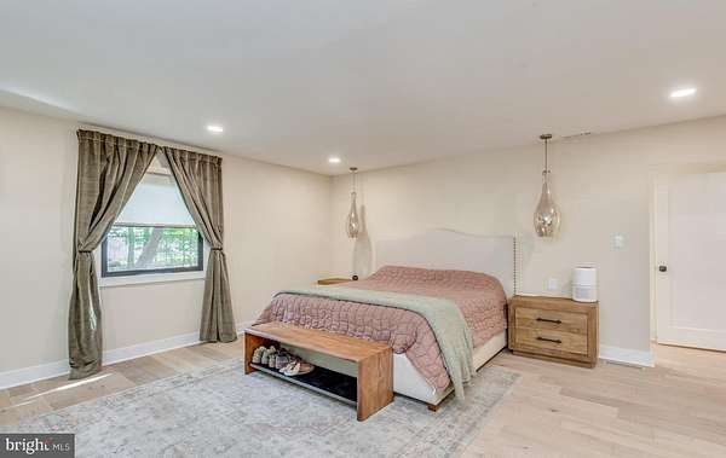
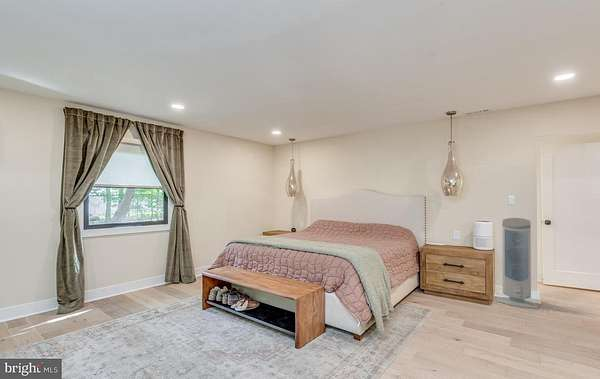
+ air purifier (516, 260)
